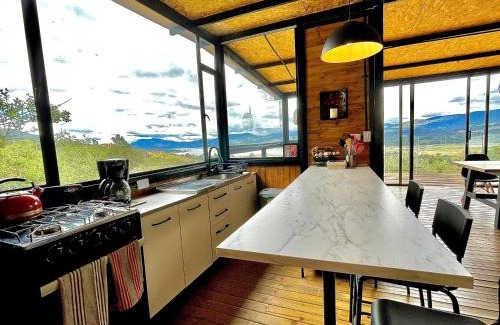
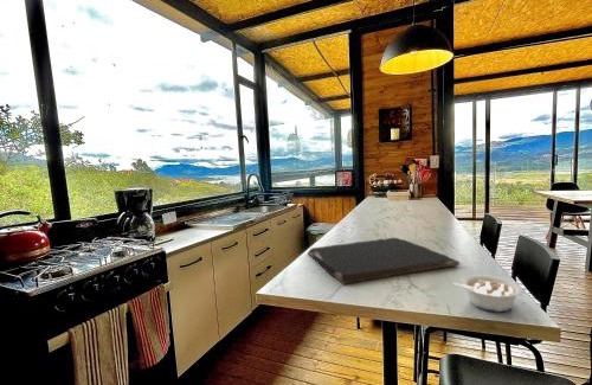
+ legume (489, 293)
+ cutting board (375, 255)
